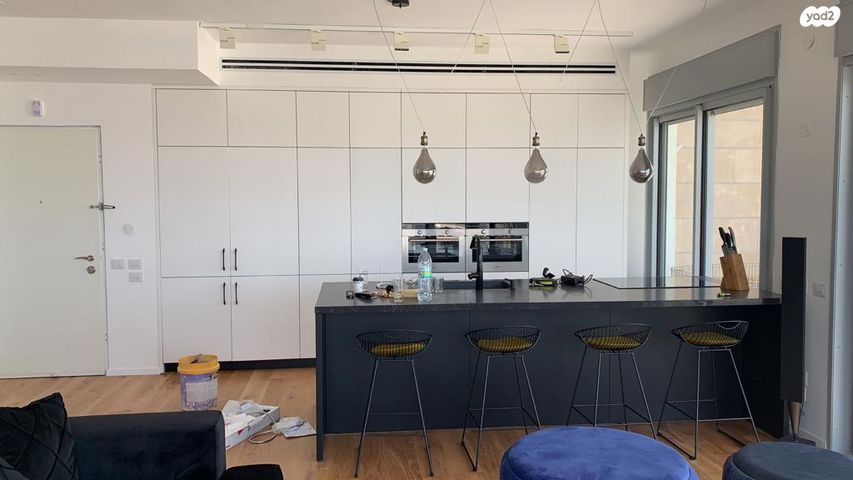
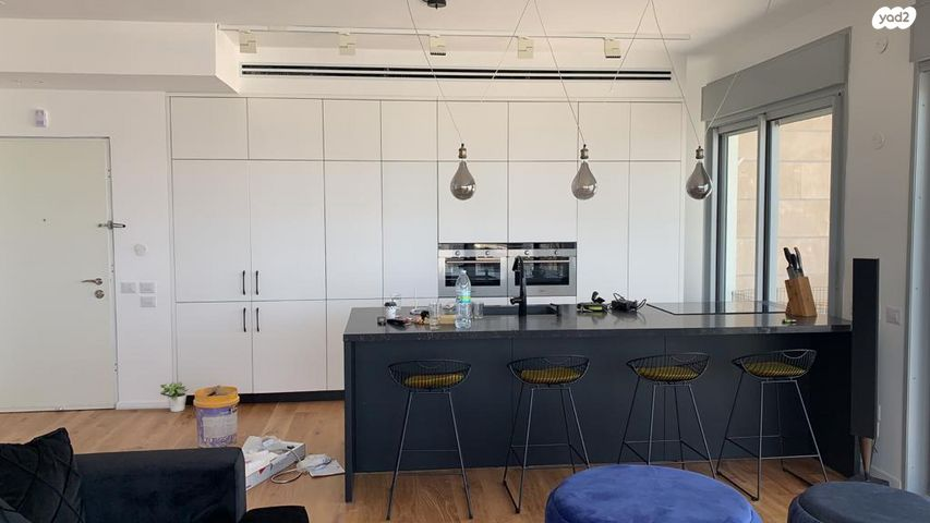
+ potted plant (172, 396)
